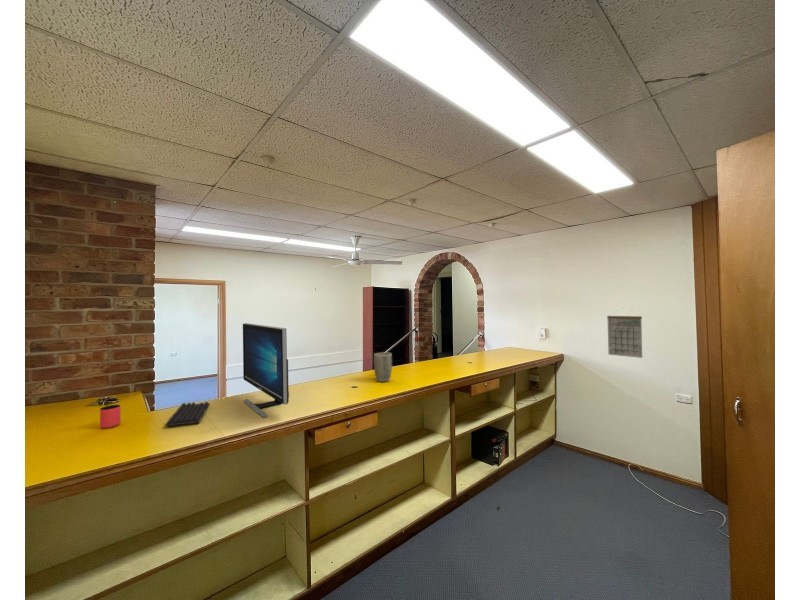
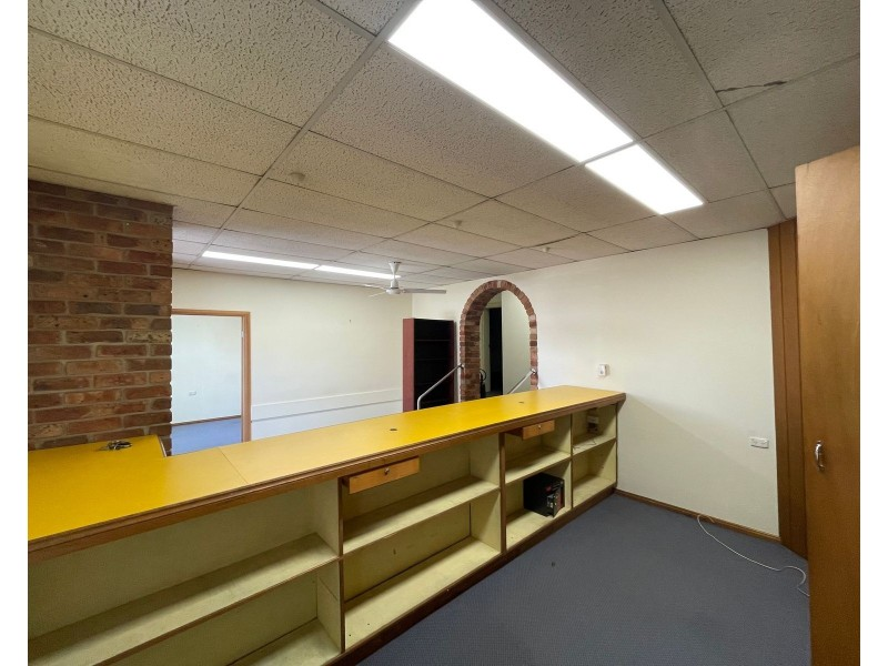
- plant pot (383, 367)
- calendar (624, 331)
- keyboard (189, 412)
- computer monitor (265, 365)
- cup (111, 415)
